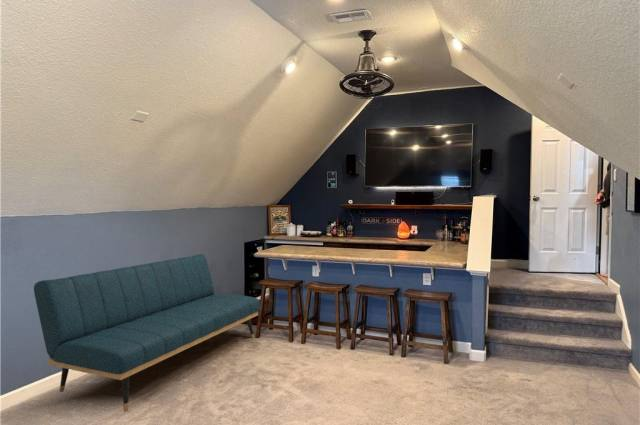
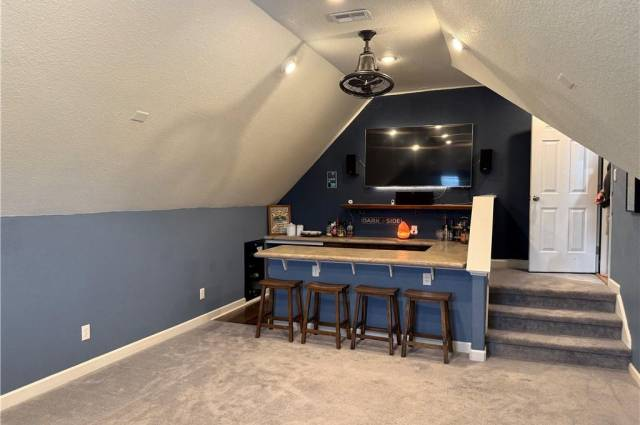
- sofa (168, 313)
